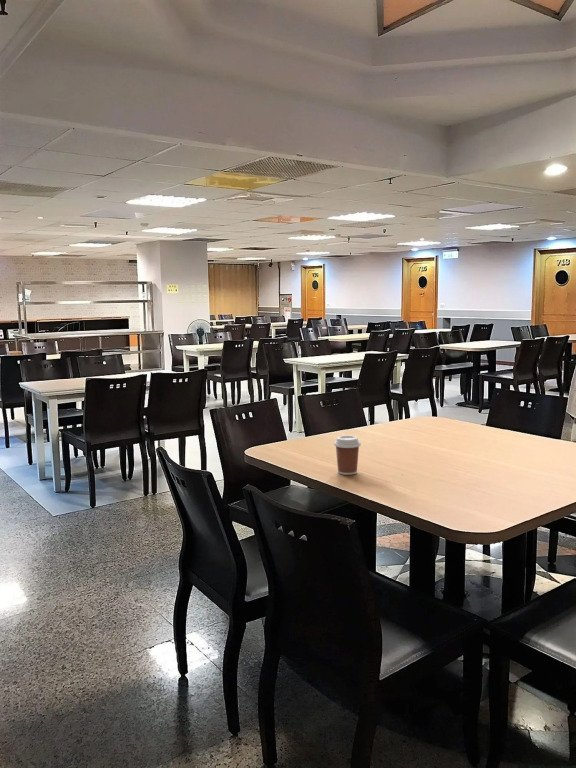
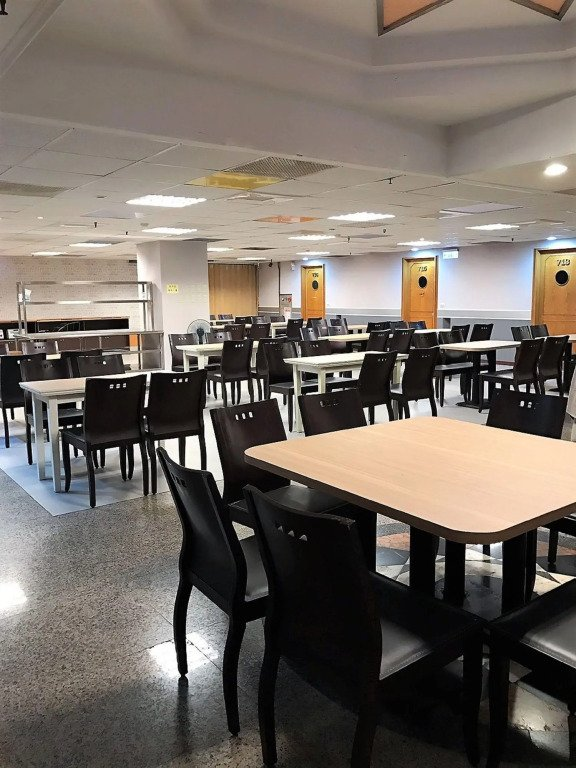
- coffee cup (347, 455)
